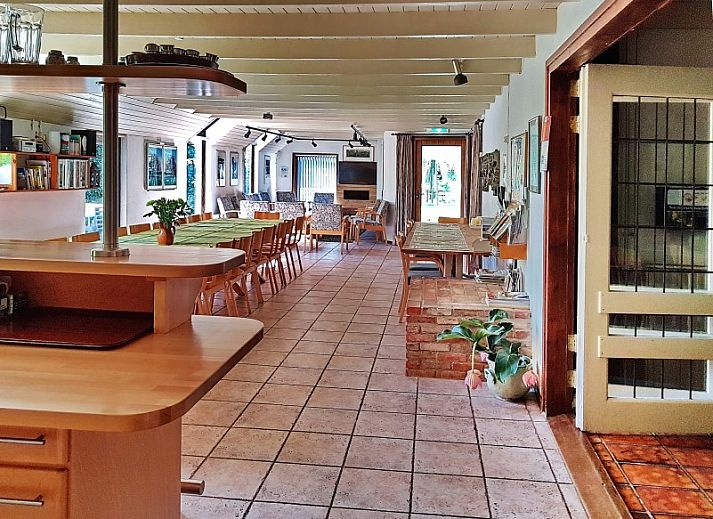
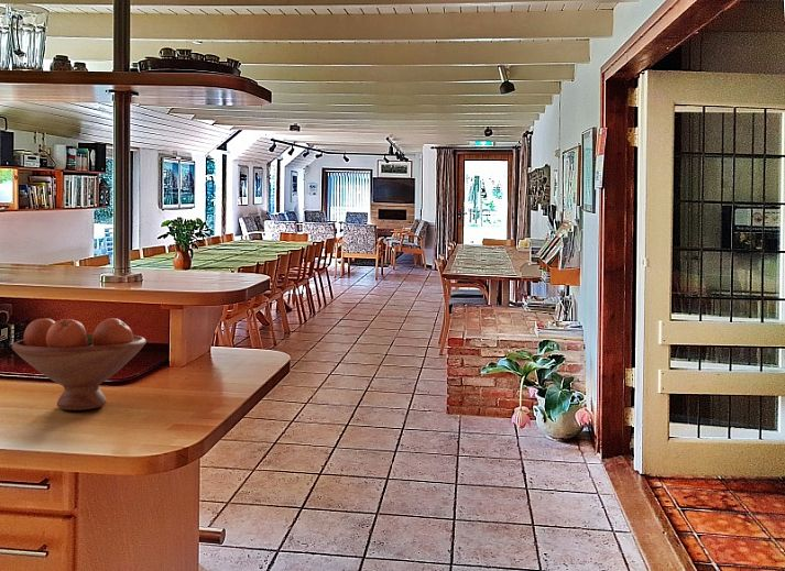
+ fruit bowl (80, 361)
